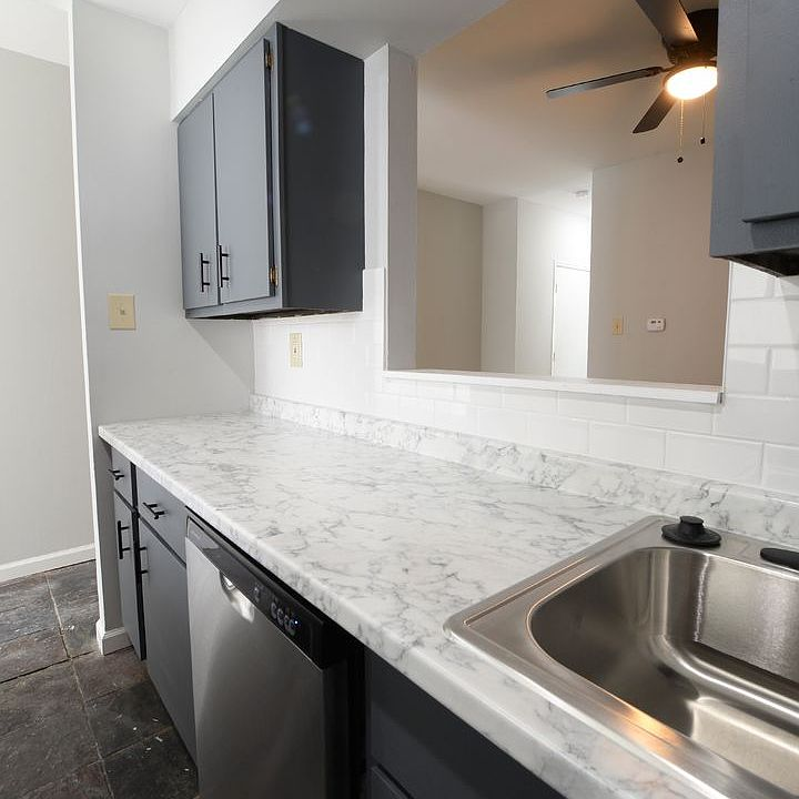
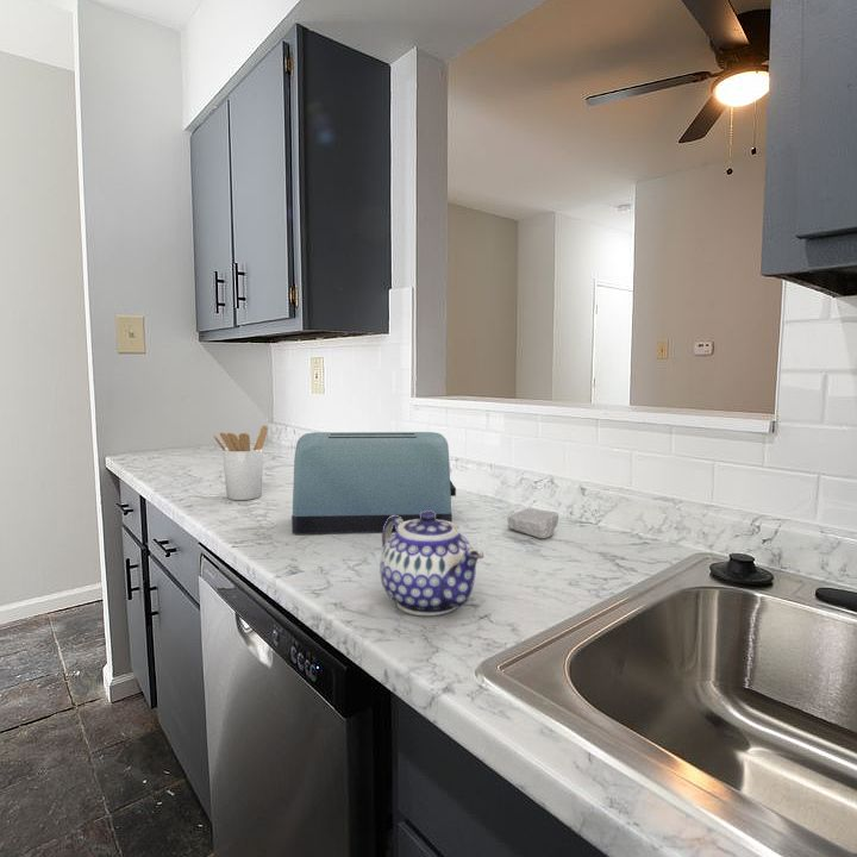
+ utensil holder (240, 462)
+ soap bar (532, 520)
+ teapot (427, 557)
+ toaster (375, 478)
